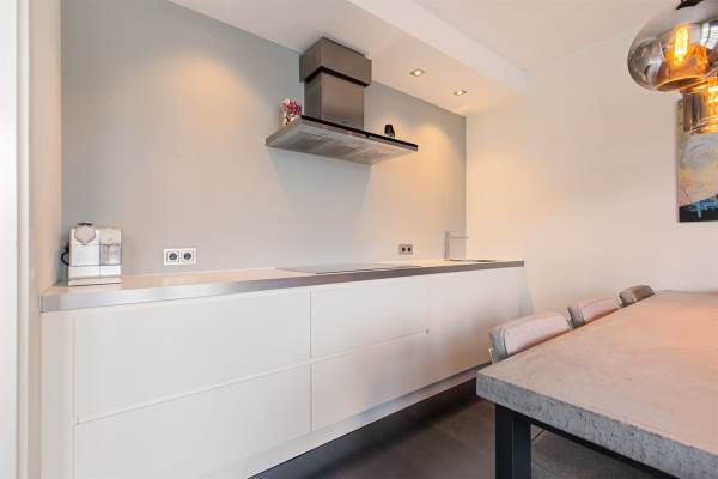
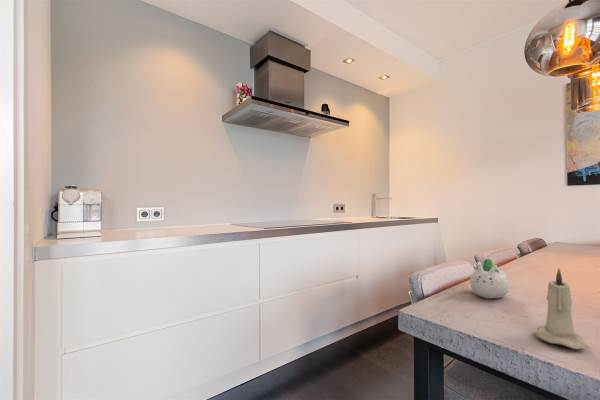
+ succulent planter (488, 277)
+ candle (559, 303)
